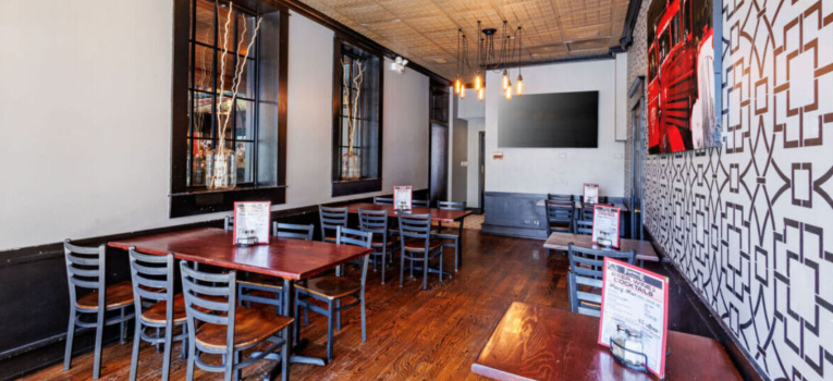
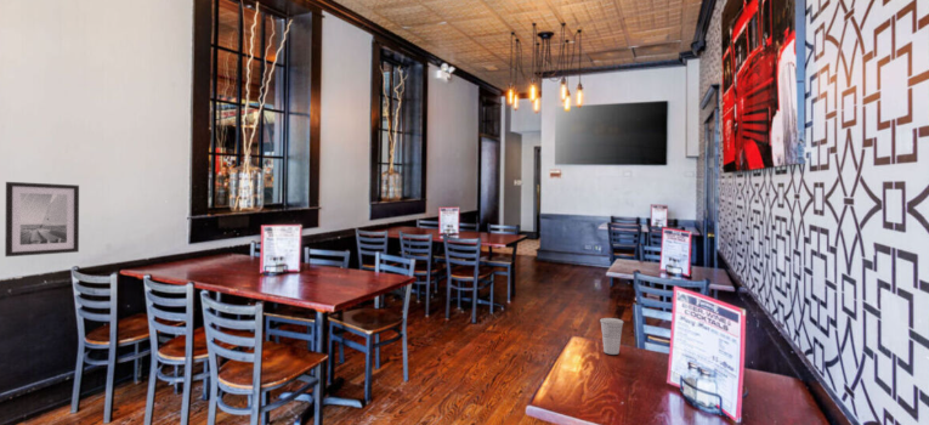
+ wall art (44, 219)
+ cup (611, 335)
